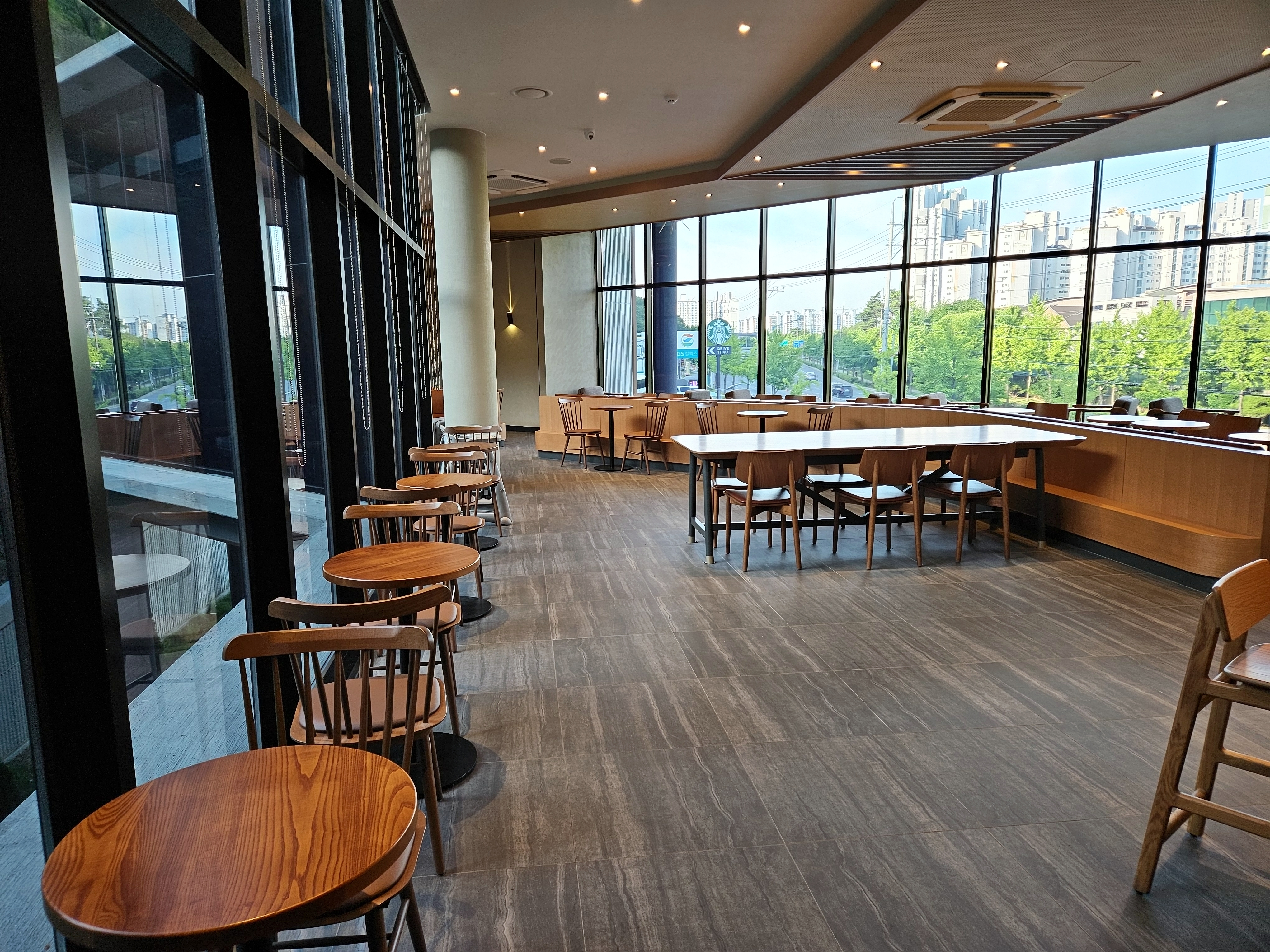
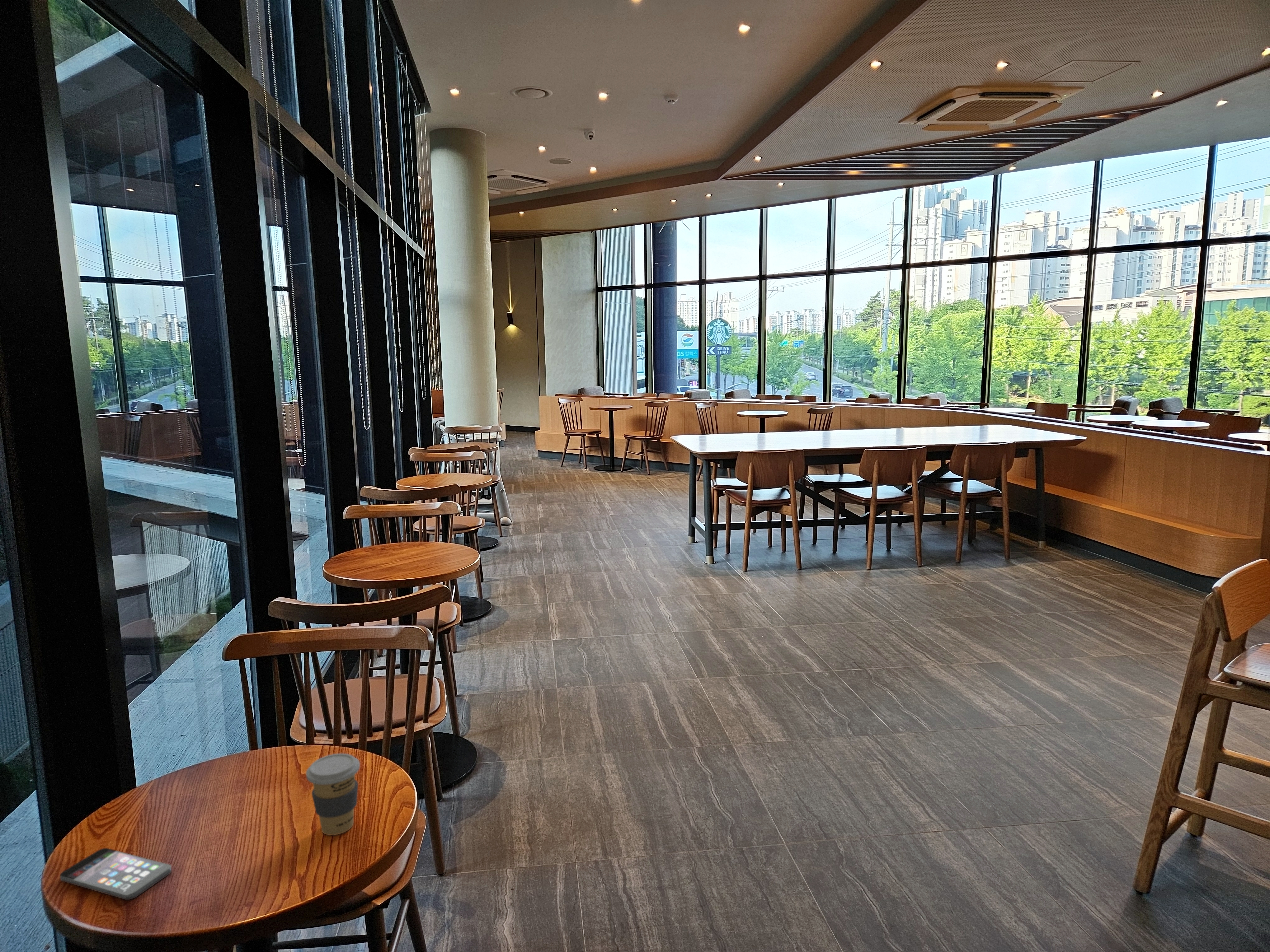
+ smartphone (116, 873)
+ coffee cup (335, 795)
